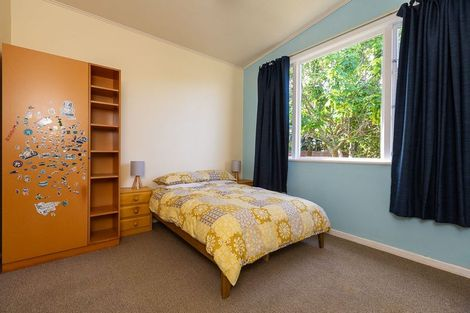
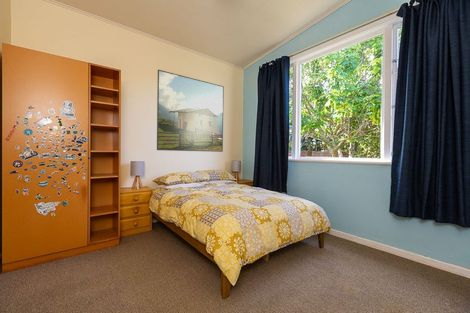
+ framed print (193, 115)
